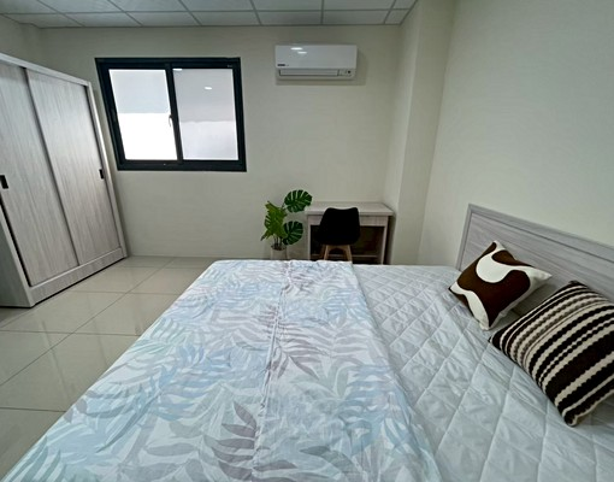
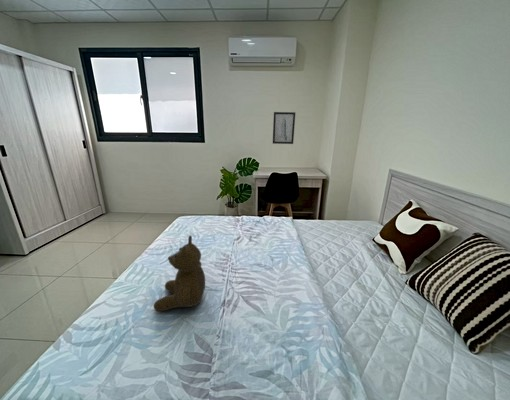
+ wall art (283, 128)
+ teddy bear (179, 271)
